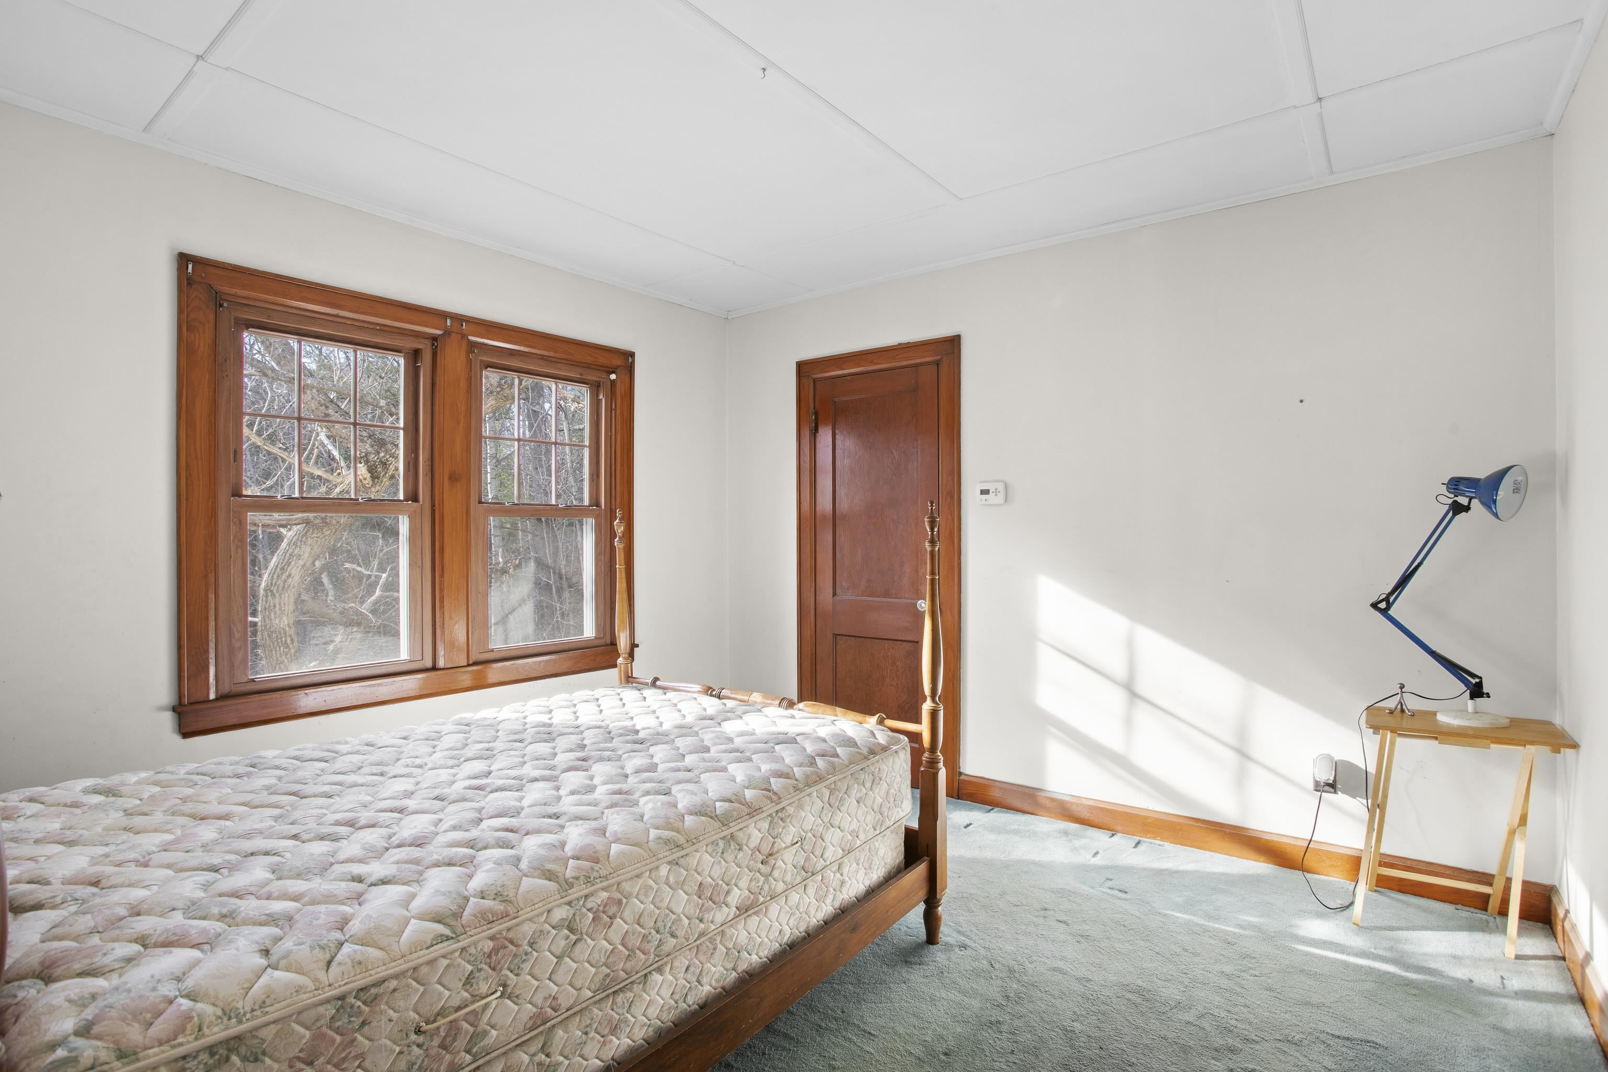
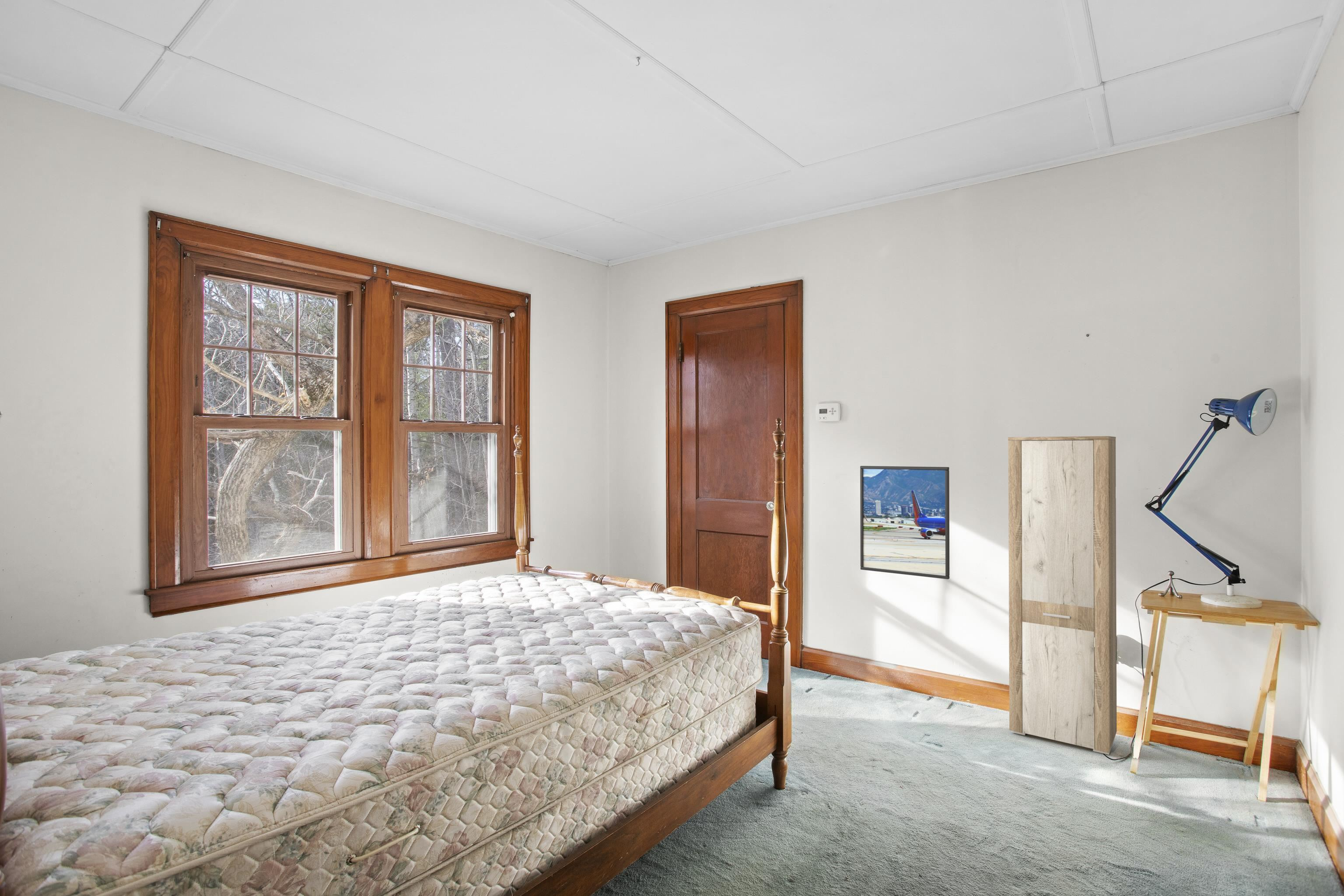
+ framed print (903, 520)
+ cabinet (1062, 585)
